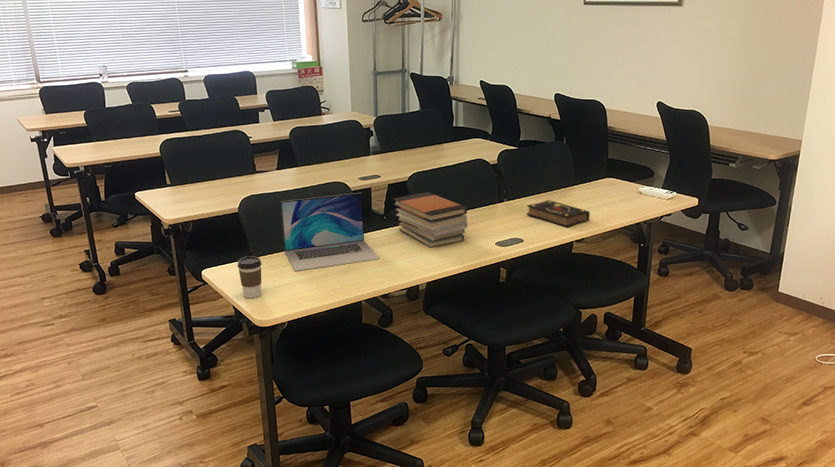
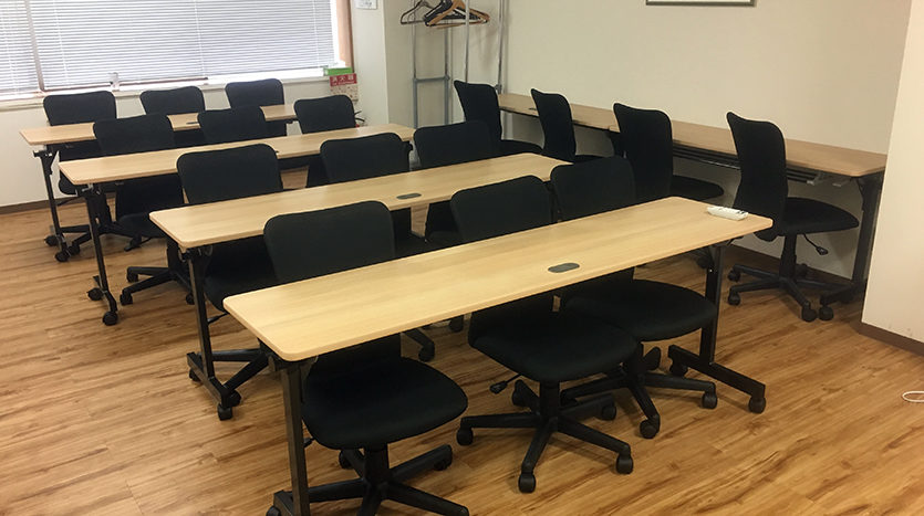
- laptop (330, 230)
- coffee cup (250, 277)
- book (555, 211)
- book stack (430, 219)
